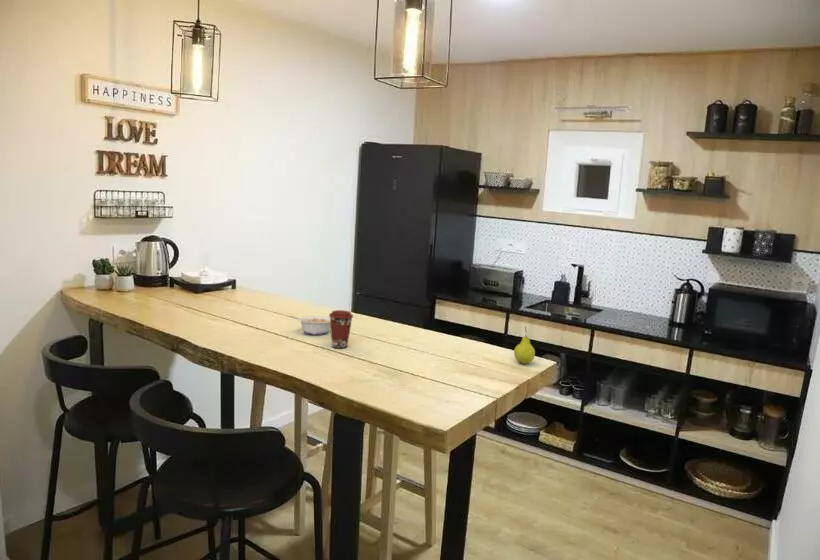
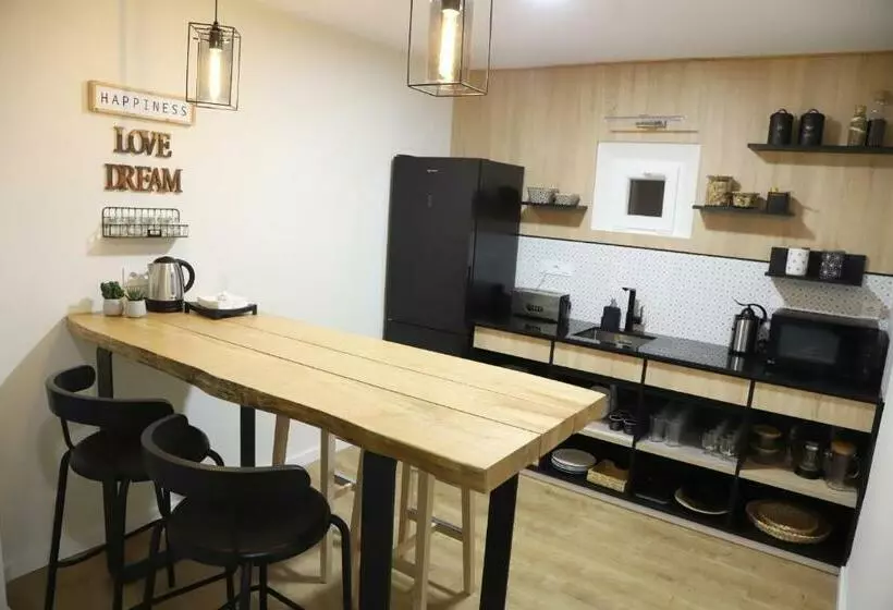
- coffee cup (340, 329)
- fruit (525, 345)
- legume (314, 324)
